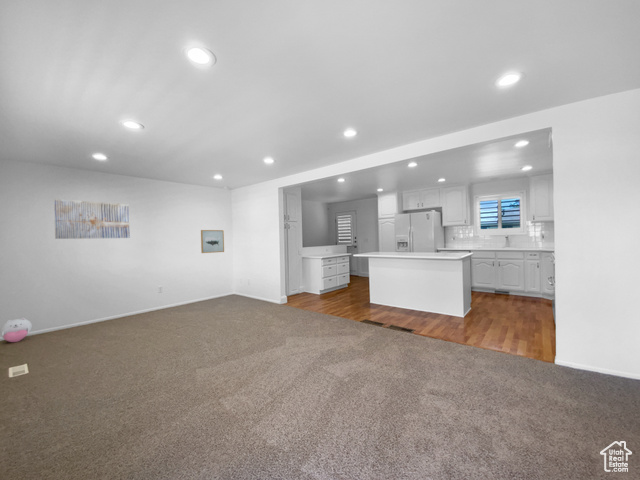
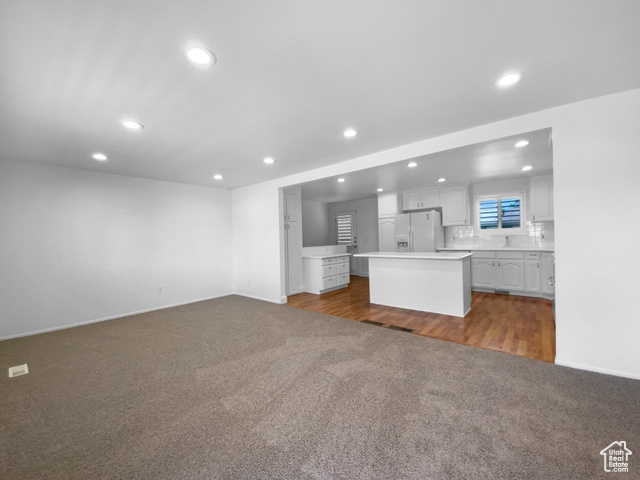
- wall art (212, 241)
- wall art (94, 220)
- plush toy (16, 329)
